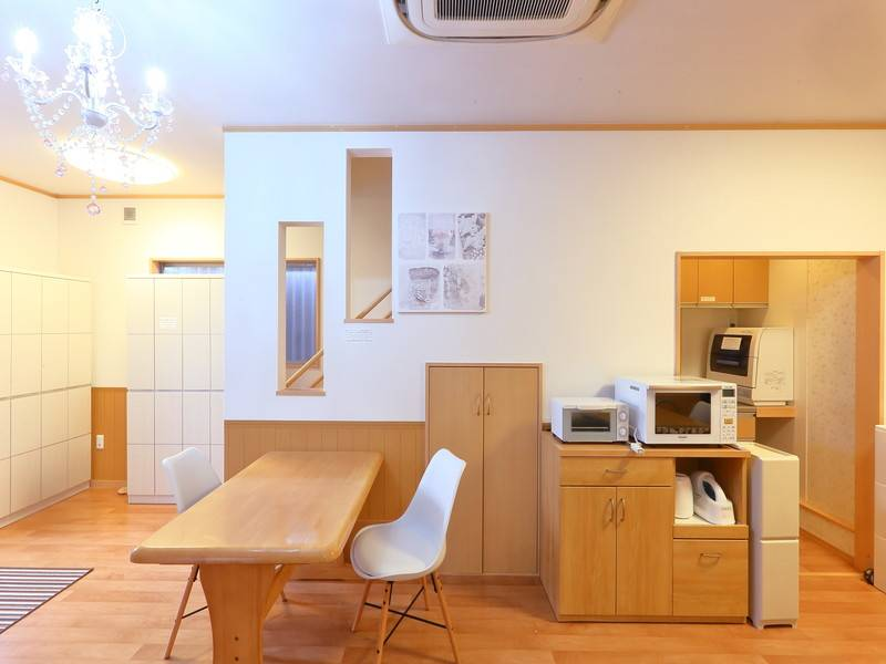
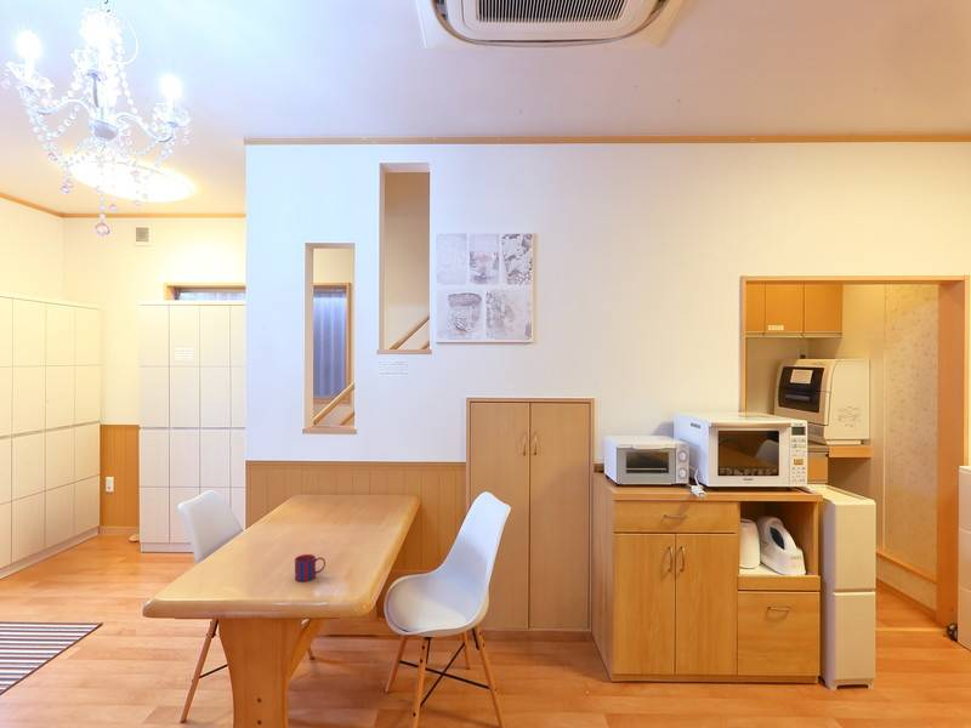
+ mug (310, 567)
